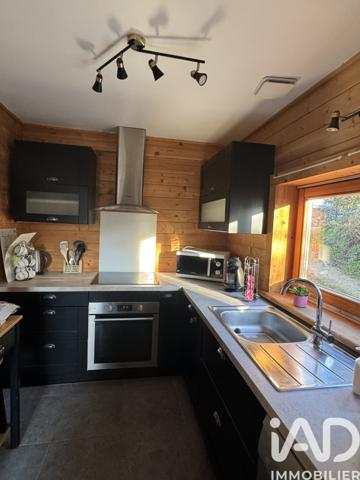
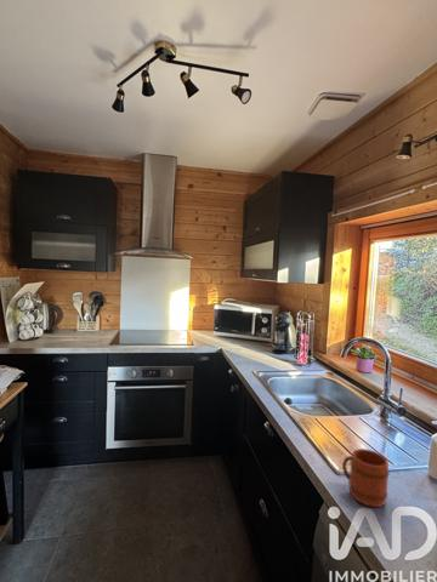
+ mug (363, 474)
